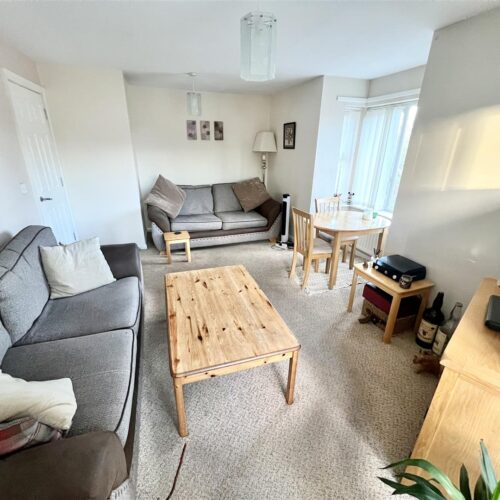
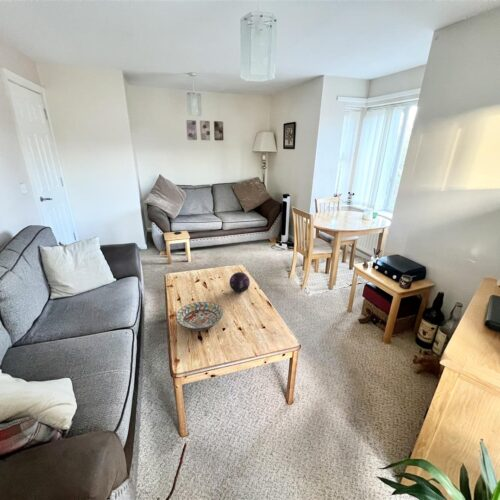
+ decorative bowl (200, 319)
+ decorative orb (239, 282)
